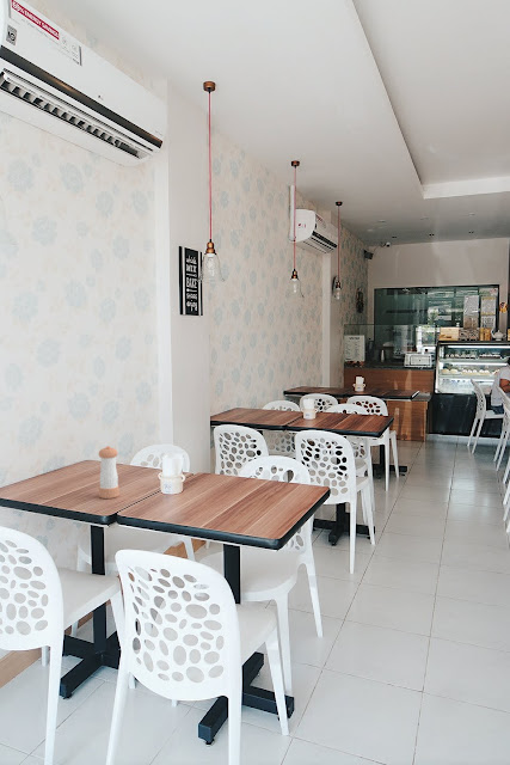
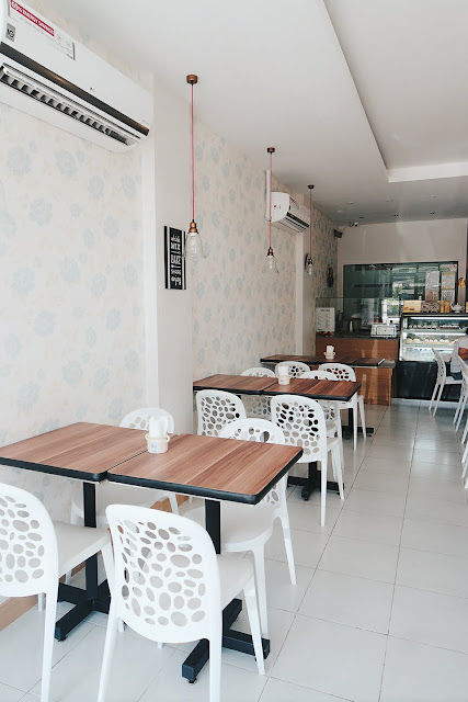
- pepper shaker (107, 471)
